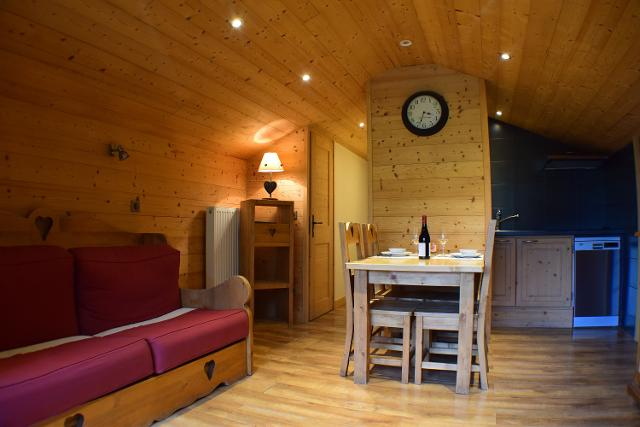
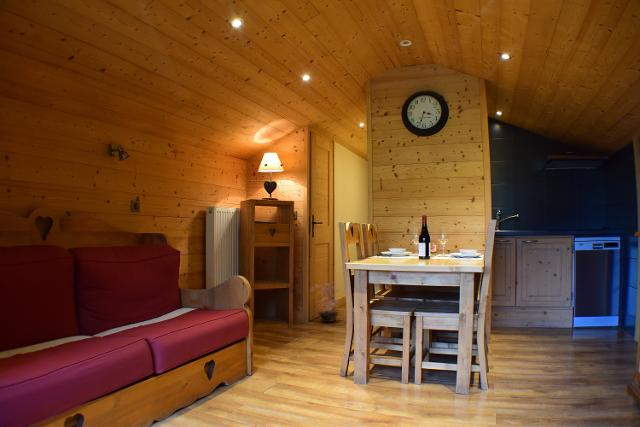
+ potted plant (324, 301)
